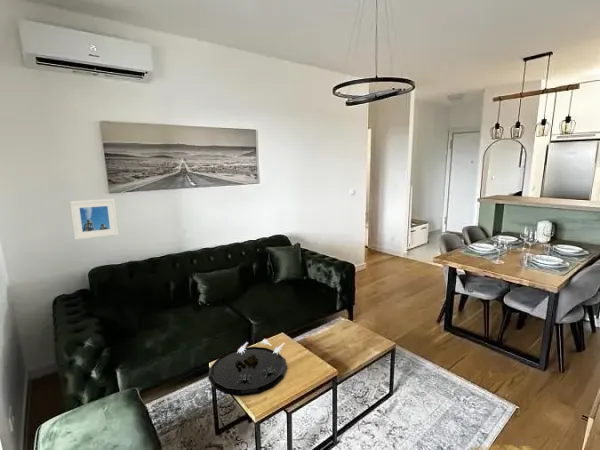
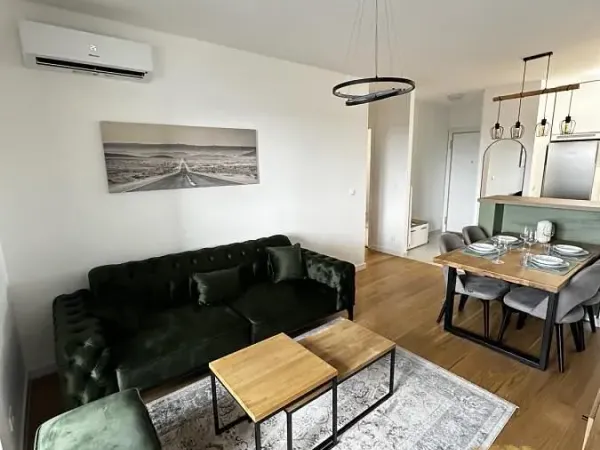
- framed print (95, 218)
- decorative tray (248, 360)
